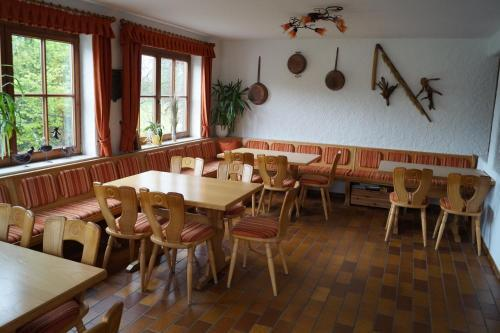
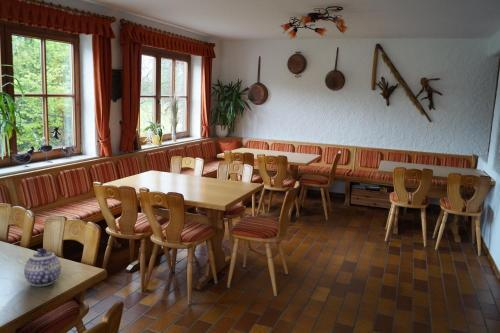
+ teapot (42, 265)
